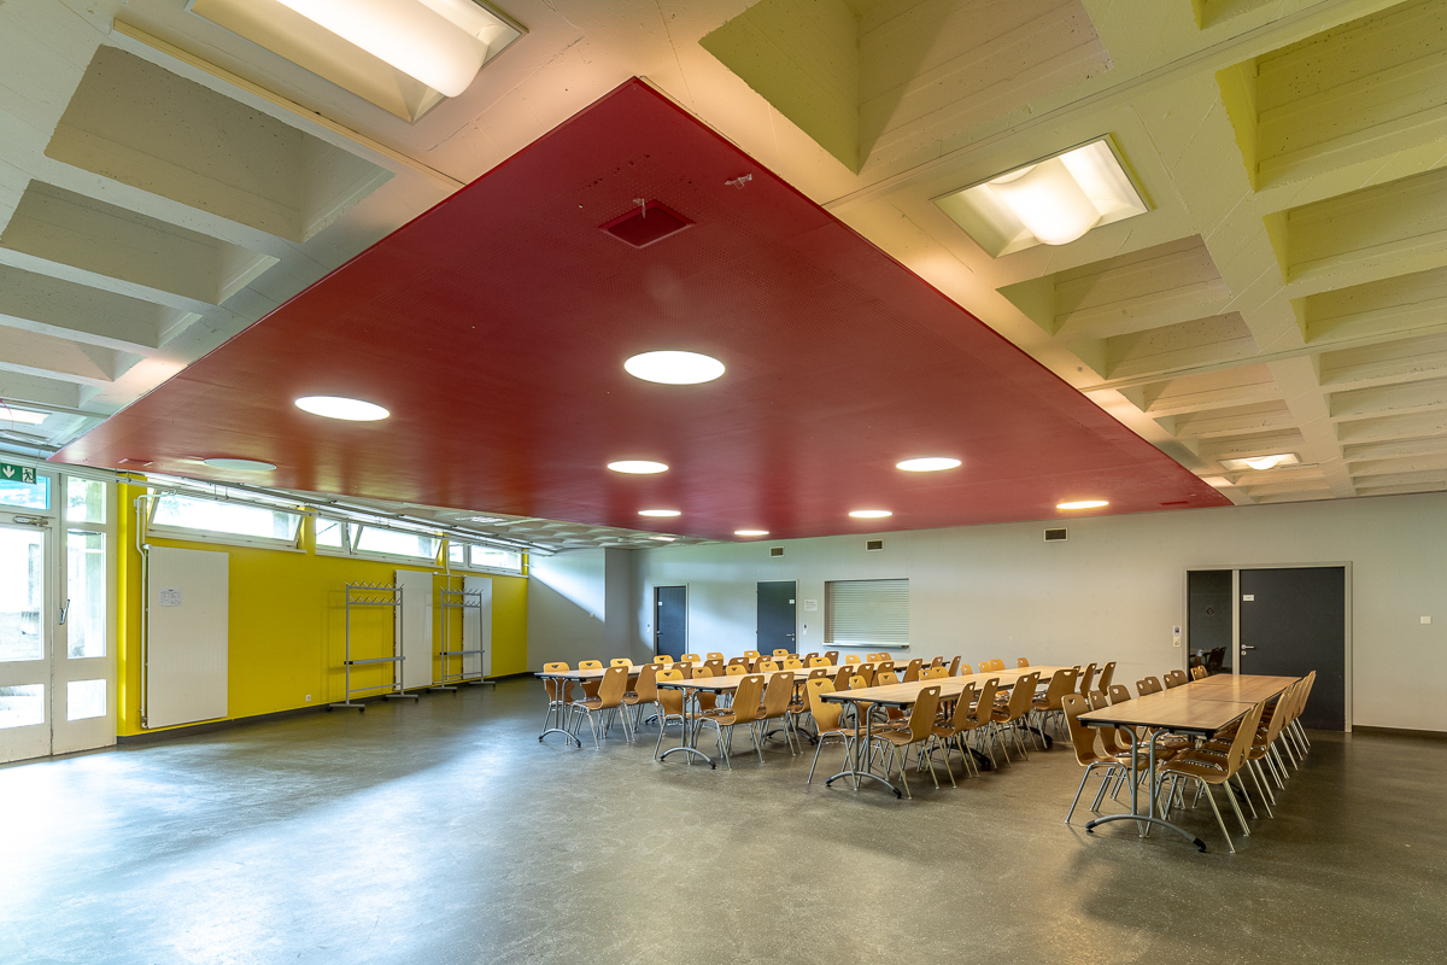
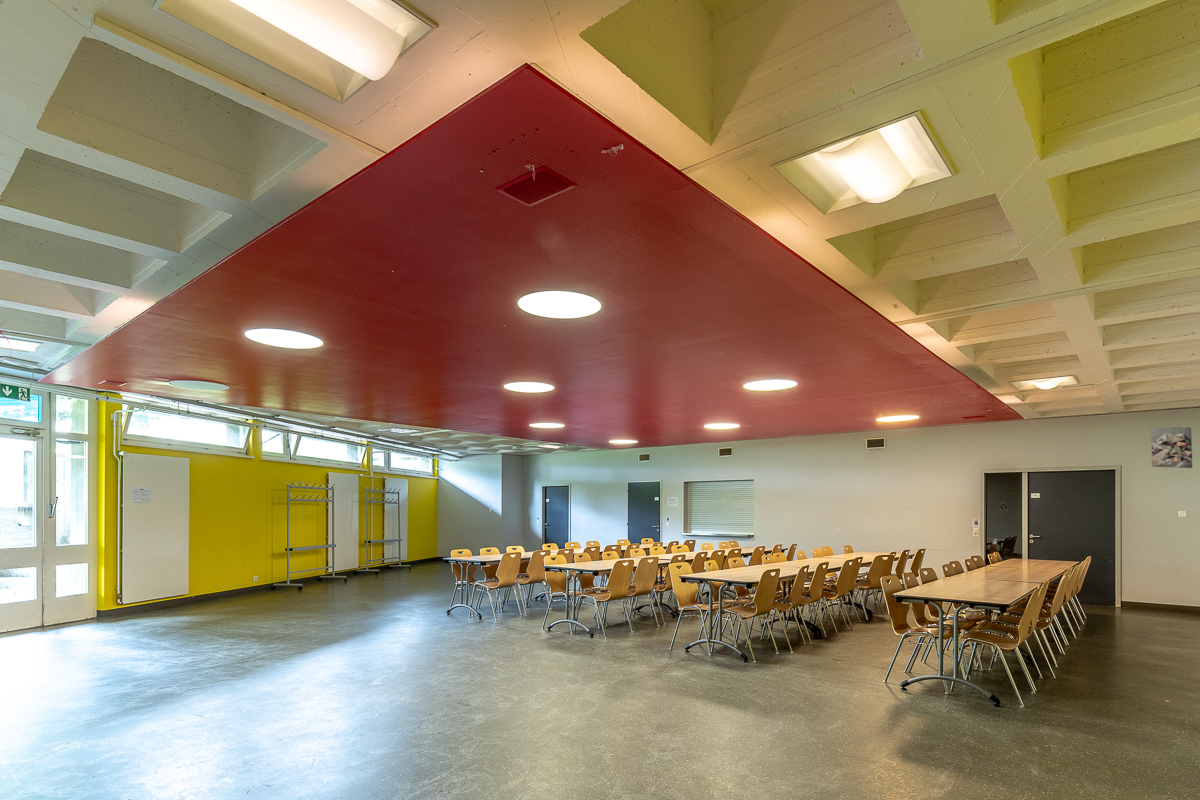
+ wall art (1171, 447)
